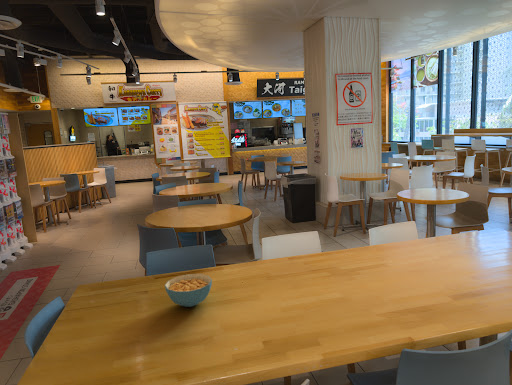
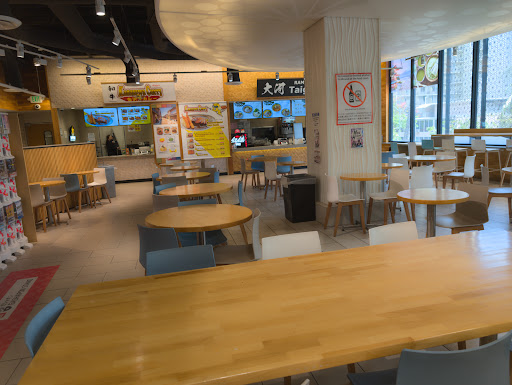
- cereal bowl (189, 293)
